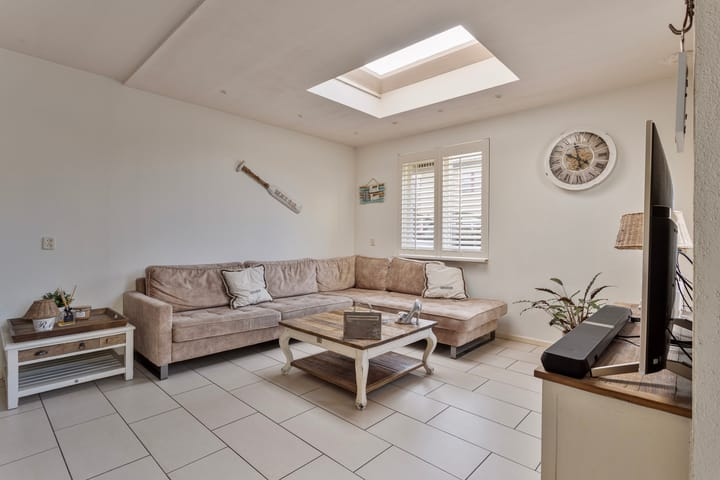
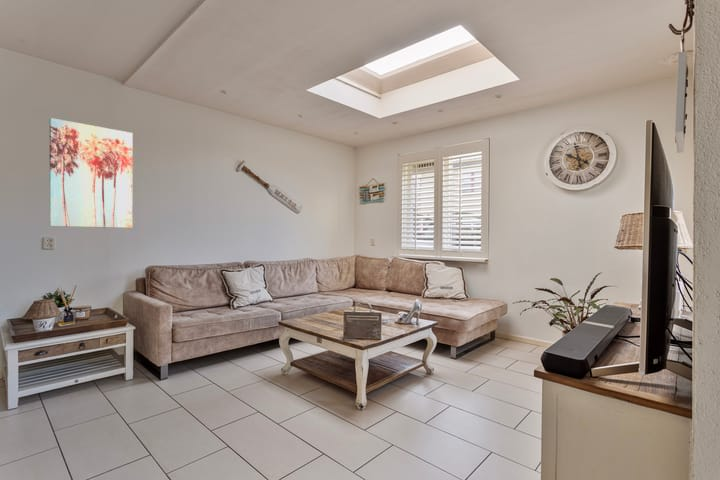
+ wall art (93, 176)
